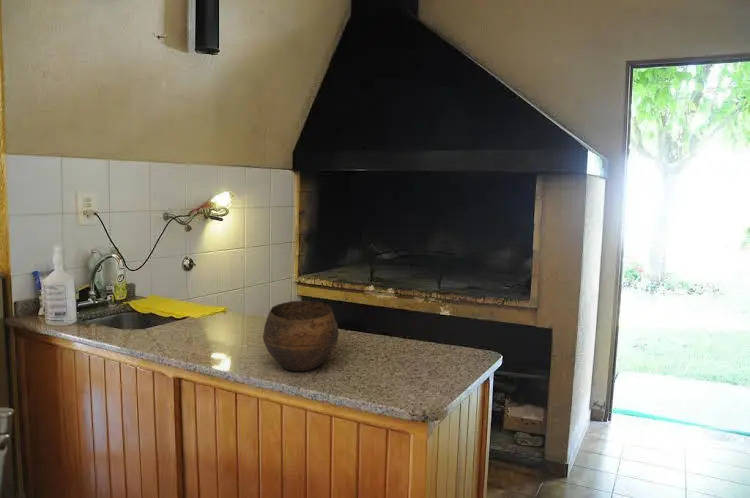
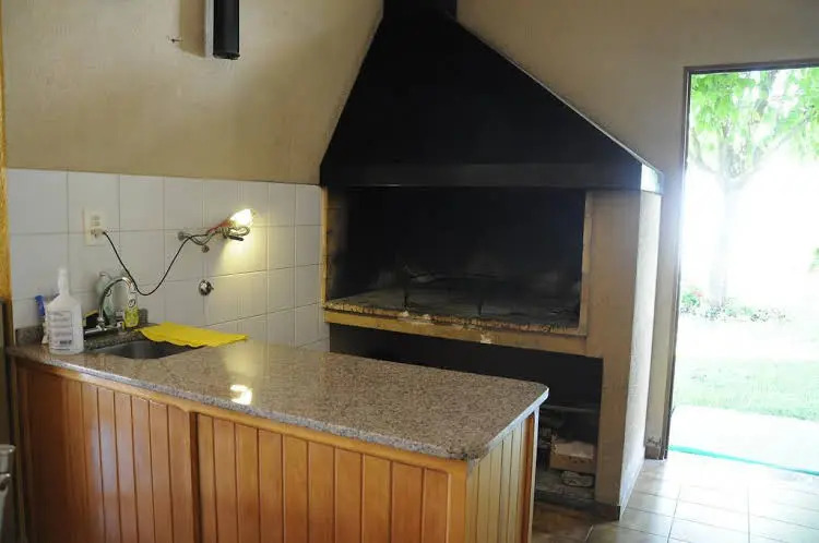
- bowl (300, 336)
